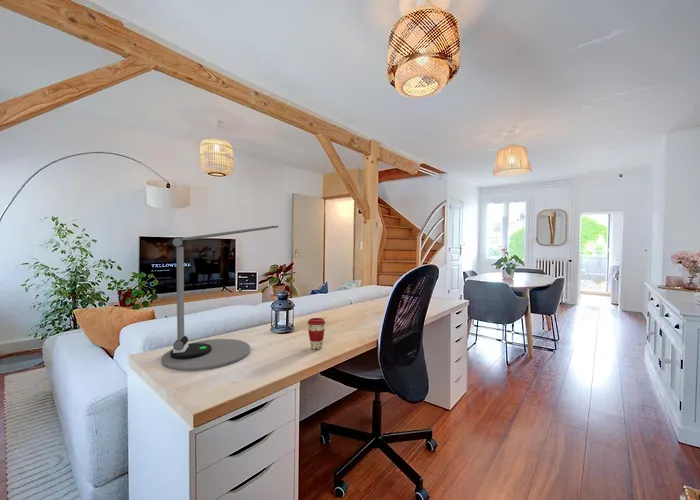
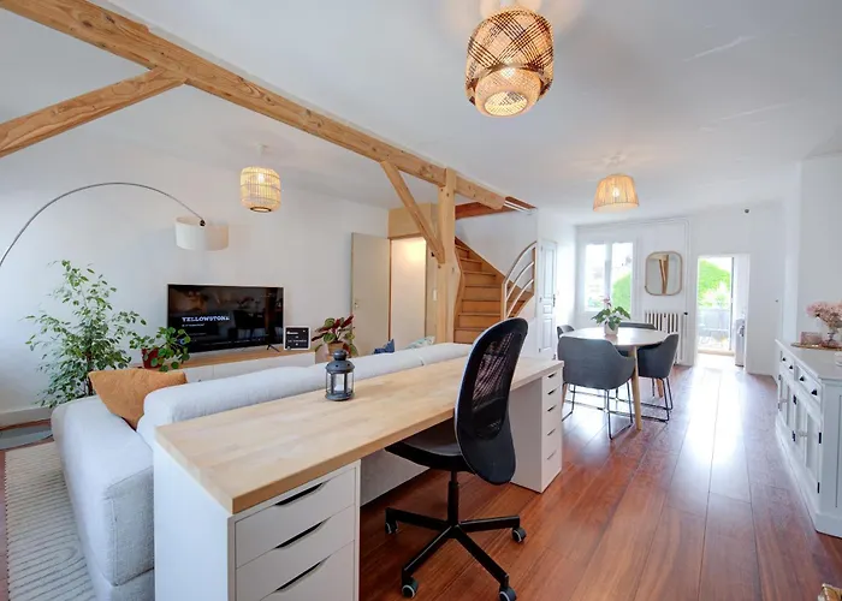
- desk lamp (183, 289)
- coffee cup (316, 333)
